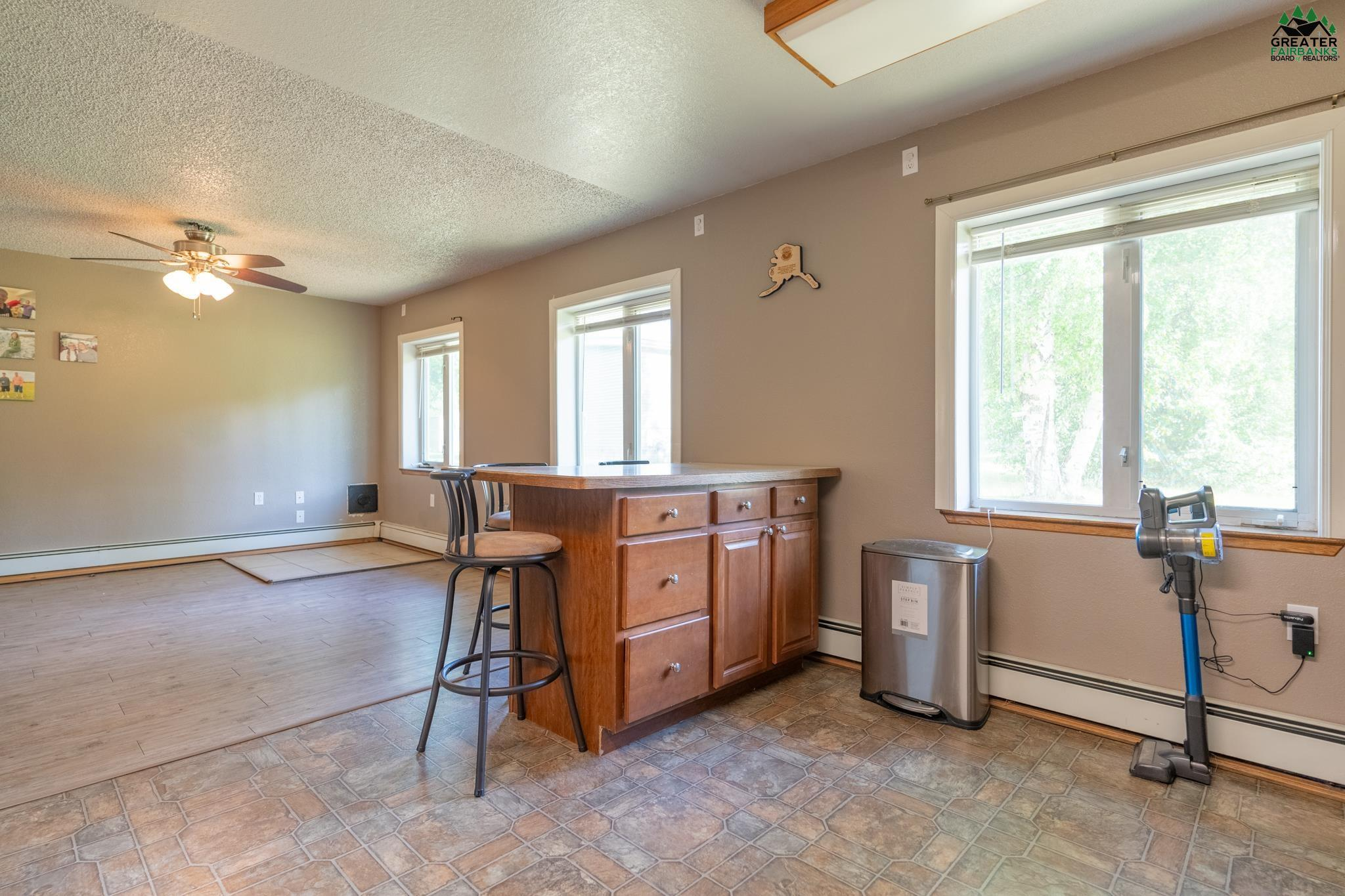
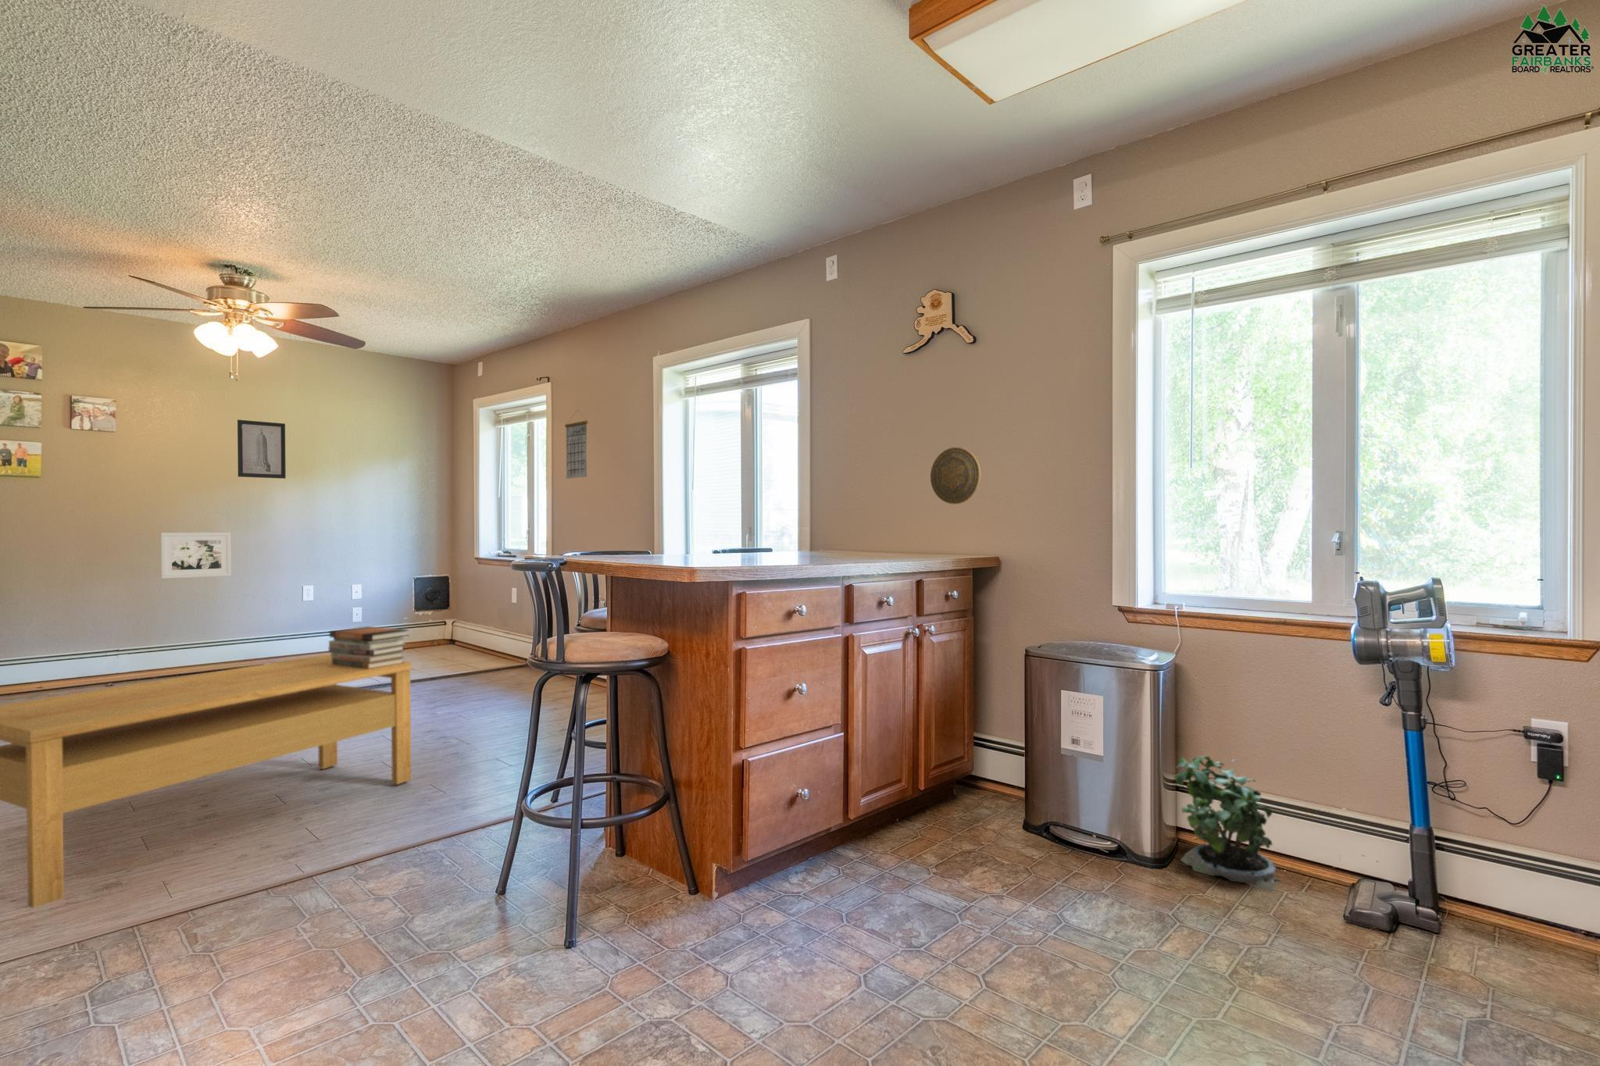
+ book stack (368, 646)
+ coffee table (218, 751)
+ calendar (576, 443)
+ decorative plate (953, 475)
+ potted plant (1224, 810)
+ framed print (196, 554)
+ wall art (262, 449)
